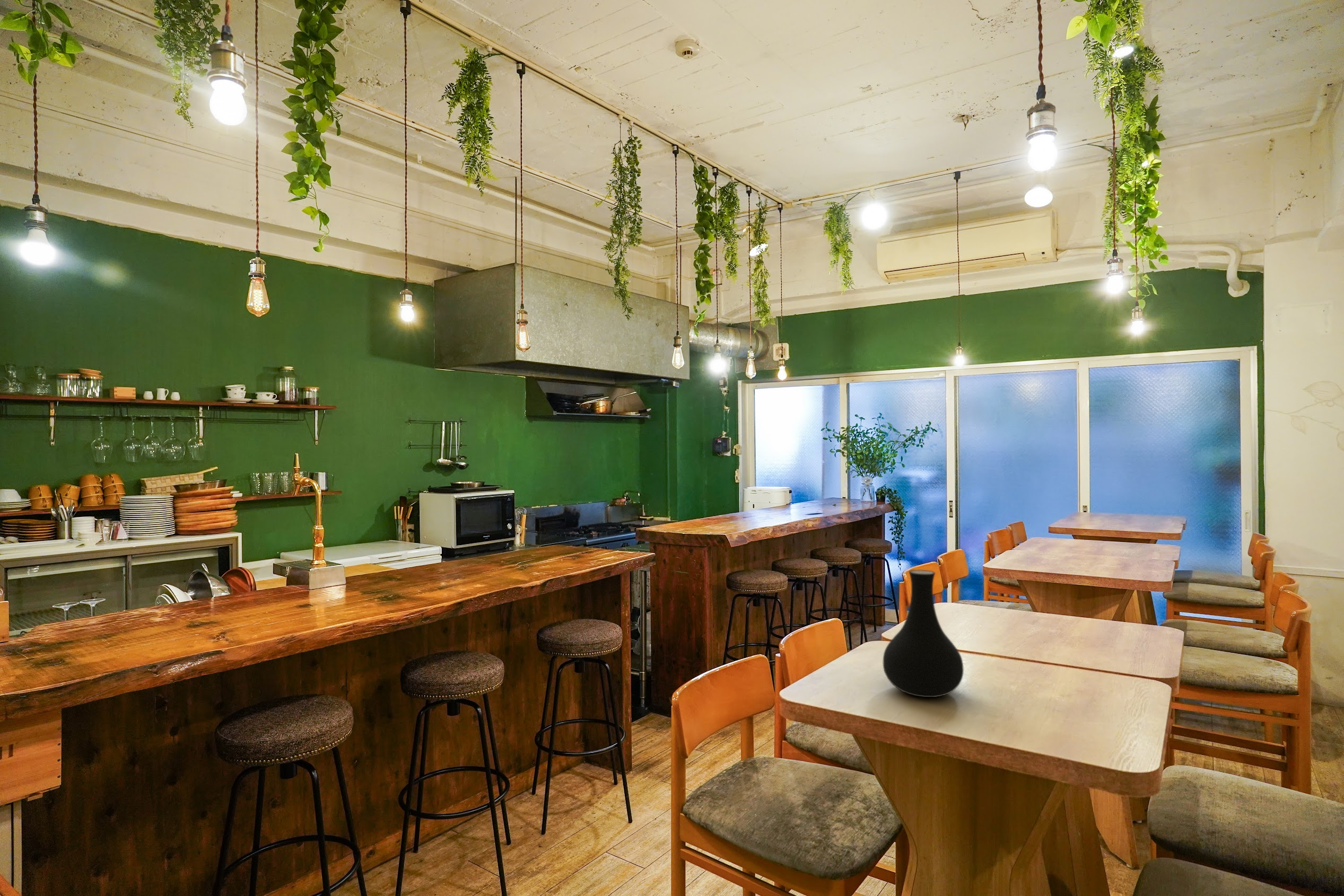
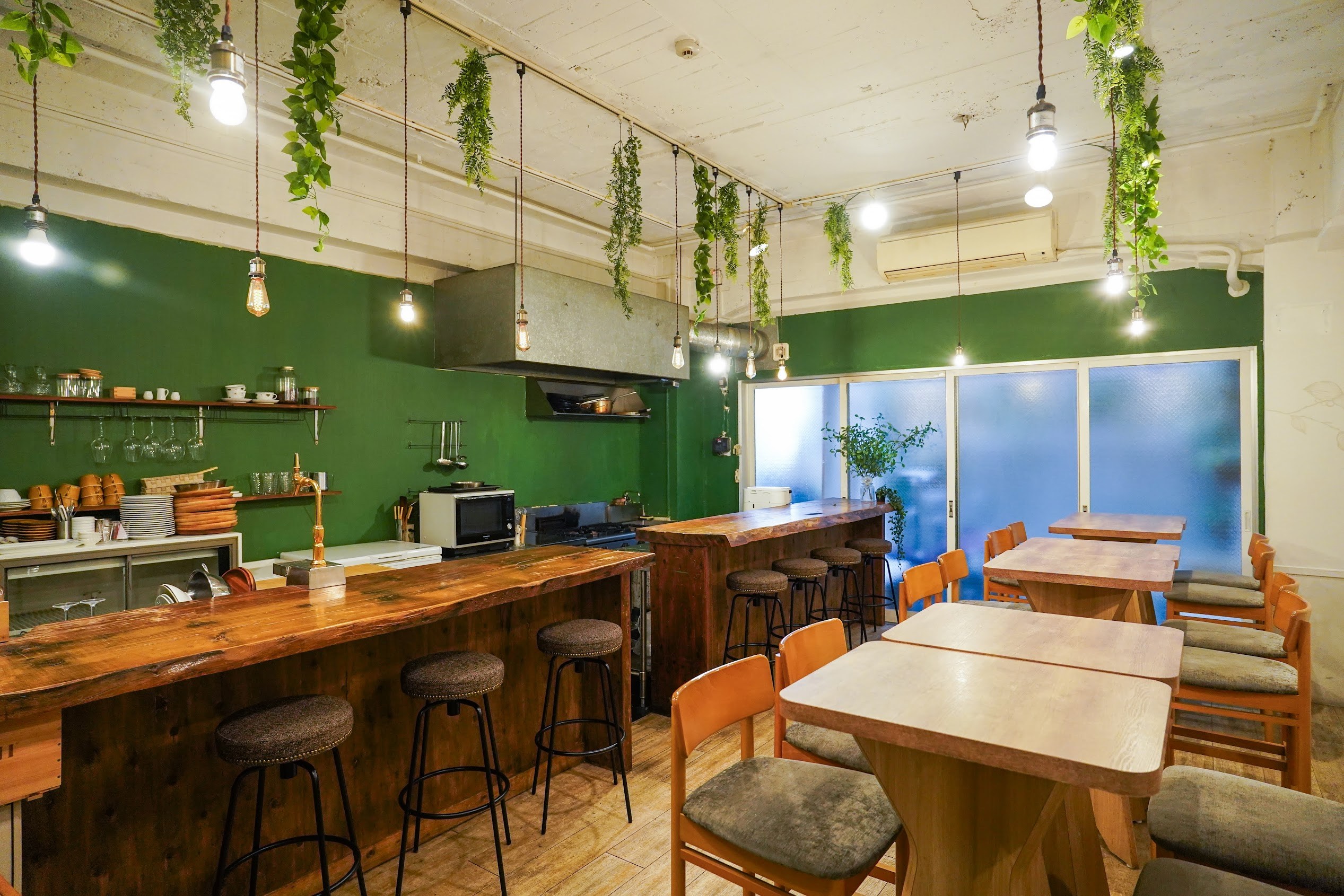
- vase (922, 631)
